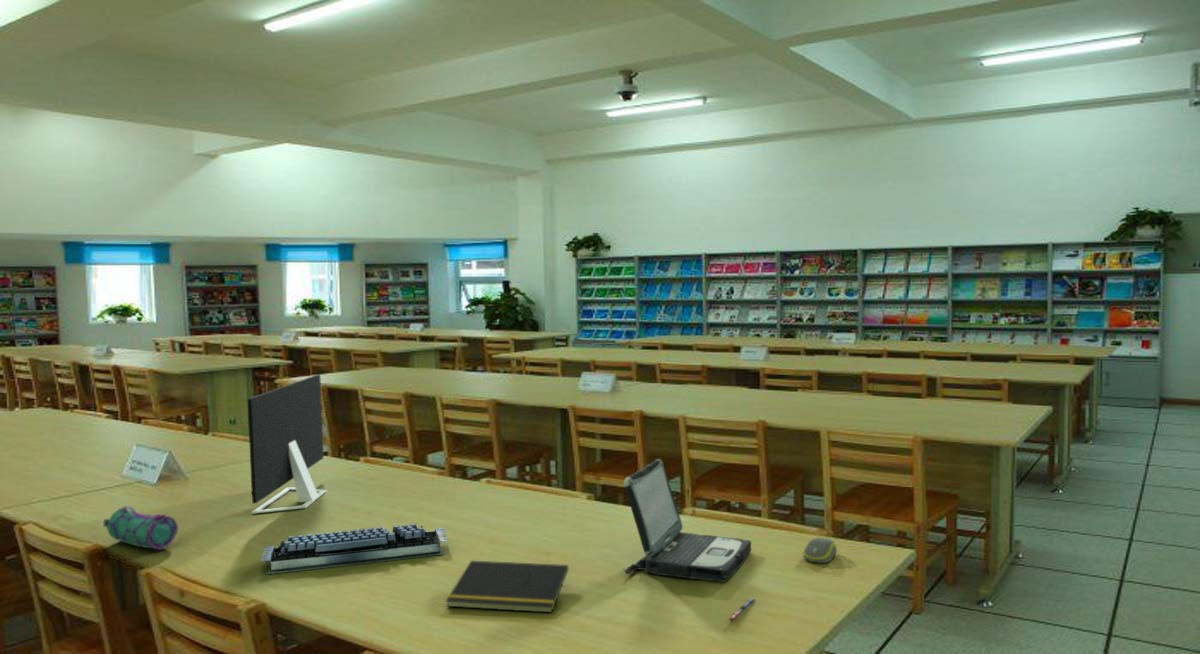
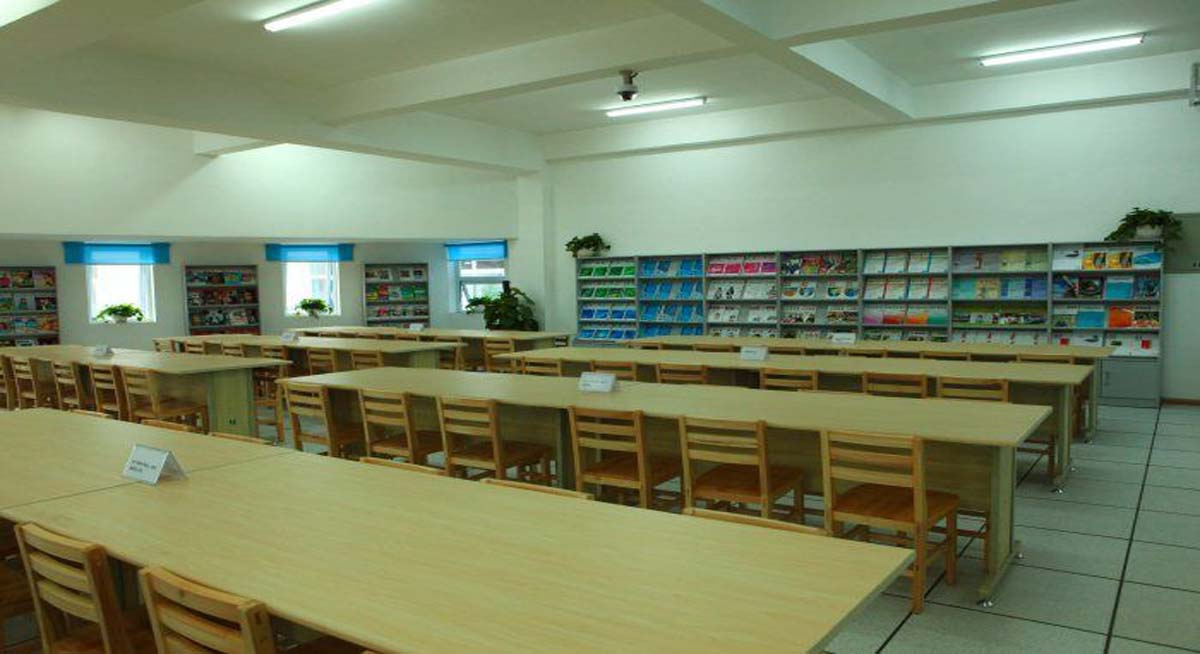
- laptop (680, 519)
- computer mouse (820, 548)
- computer keyboard (357, 544)
- monitor (291, 442)
- notepad (509, 585)
- pencil case (141, 527)
- pen (742, 608)
